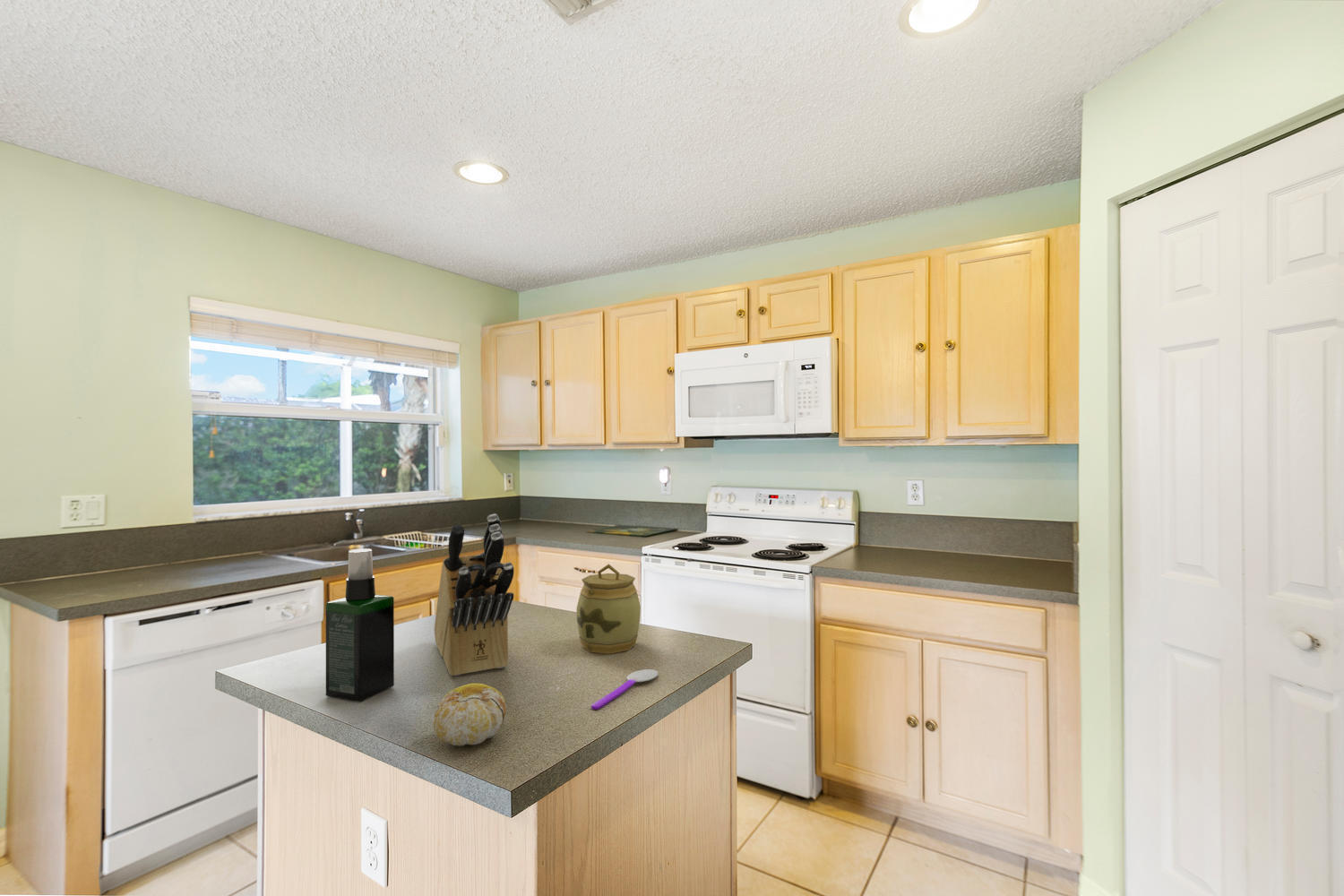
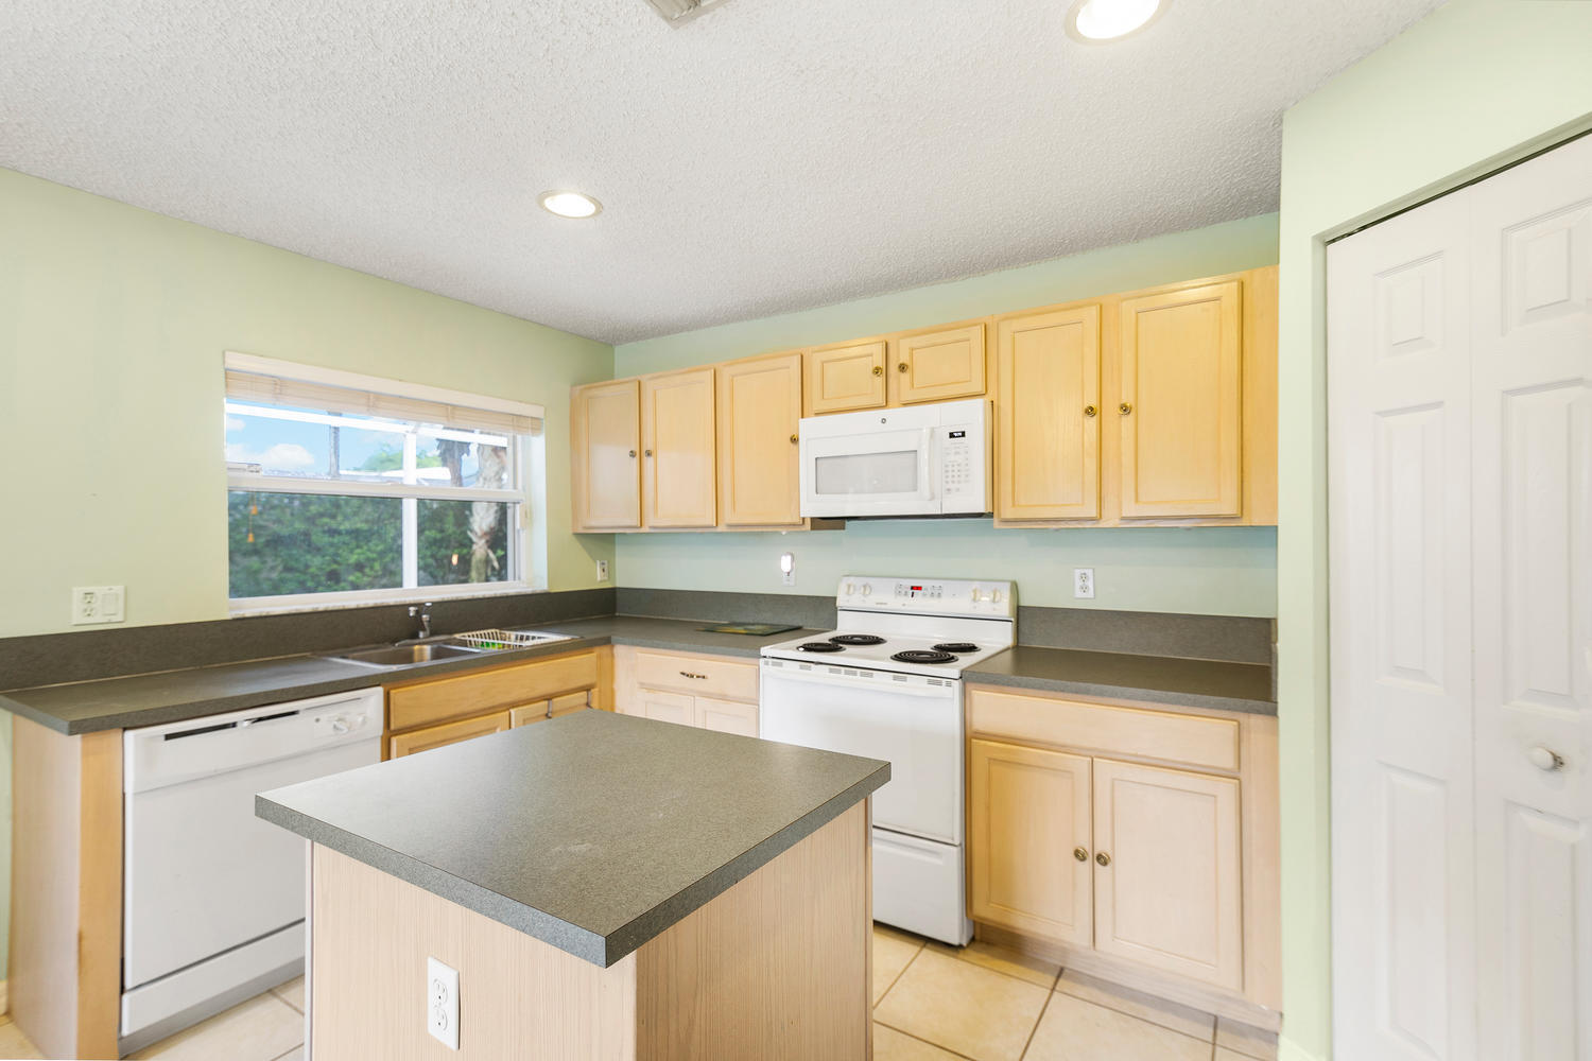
- spoon (625, 685)
- spray bottle (360, 620)
- fruit (470, 713)
- jar (608, 604)
- knife block (471, 585)
